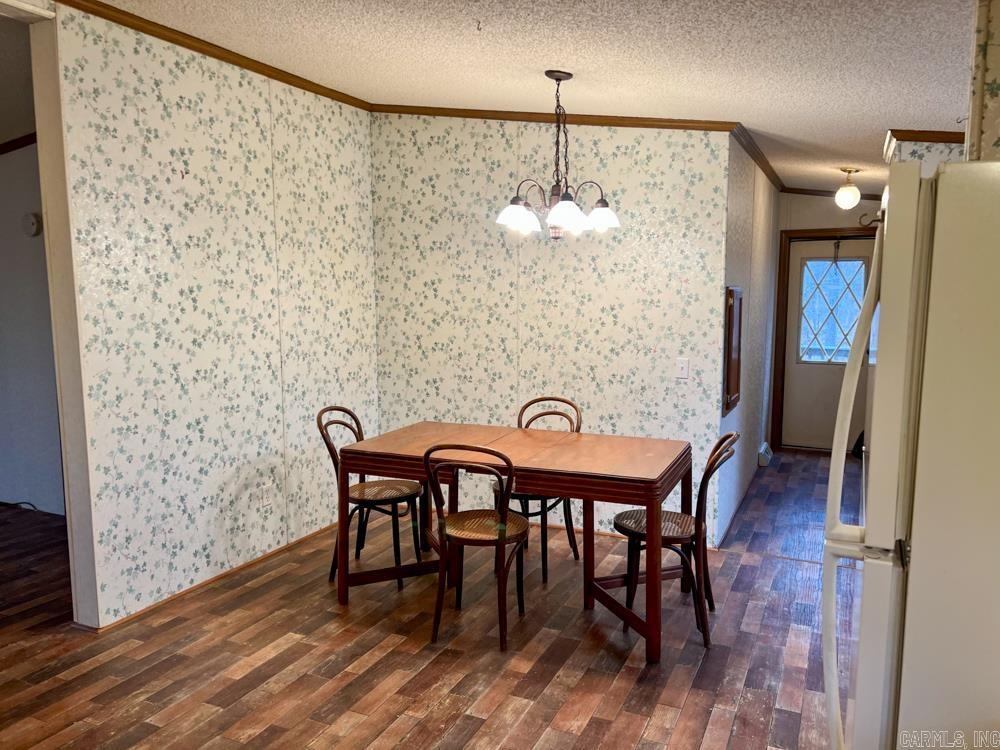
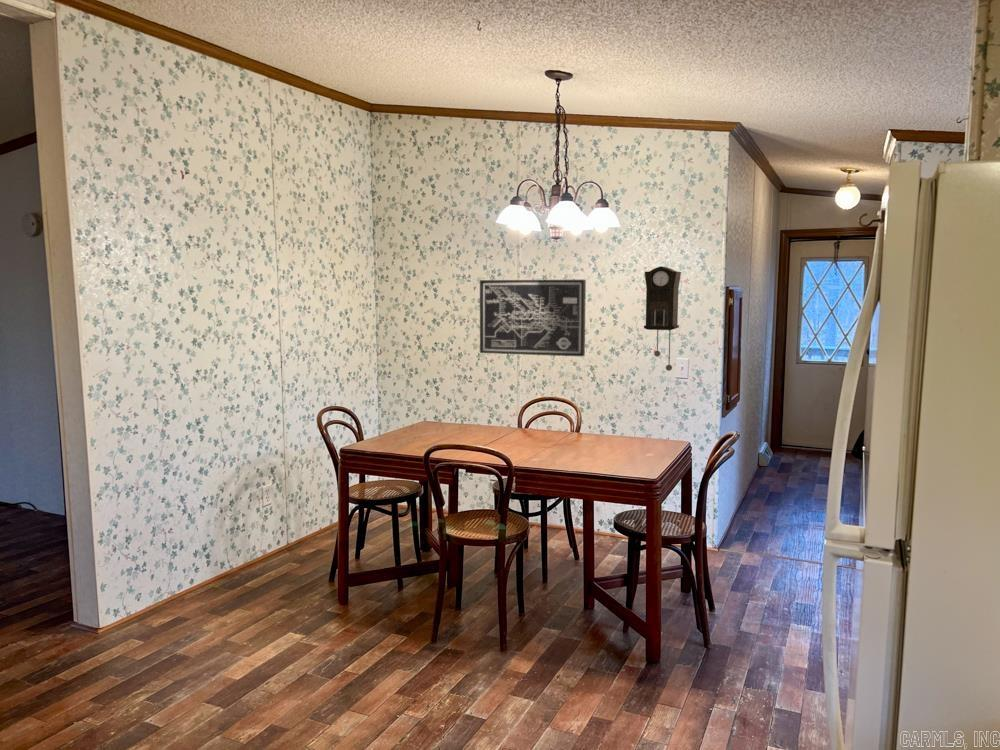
+ wall art (531, 317)
+ pendulum clock (661, 319)
